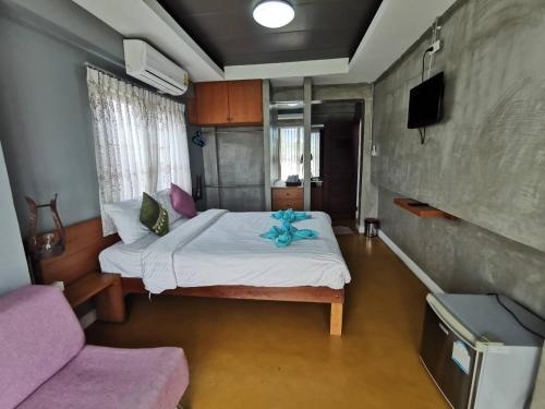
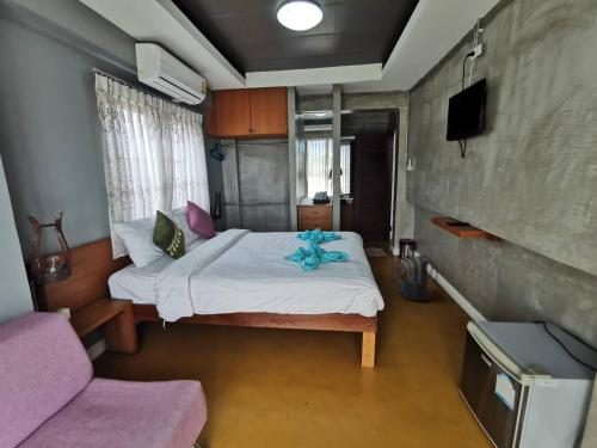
+ backpack (416, 277)
